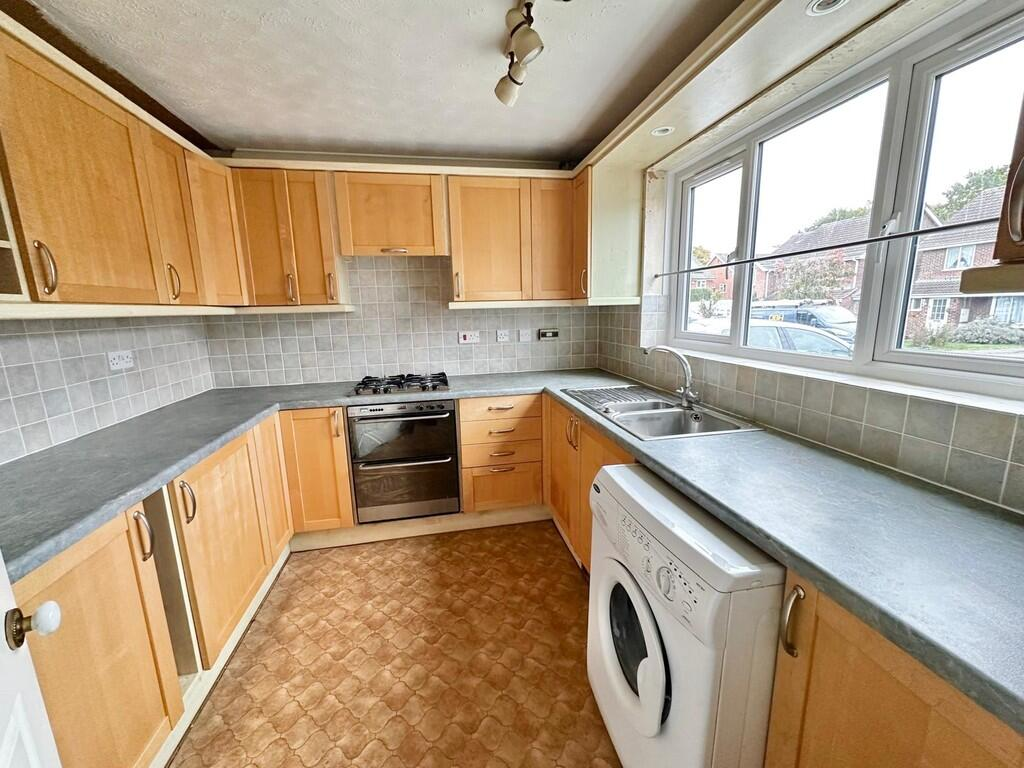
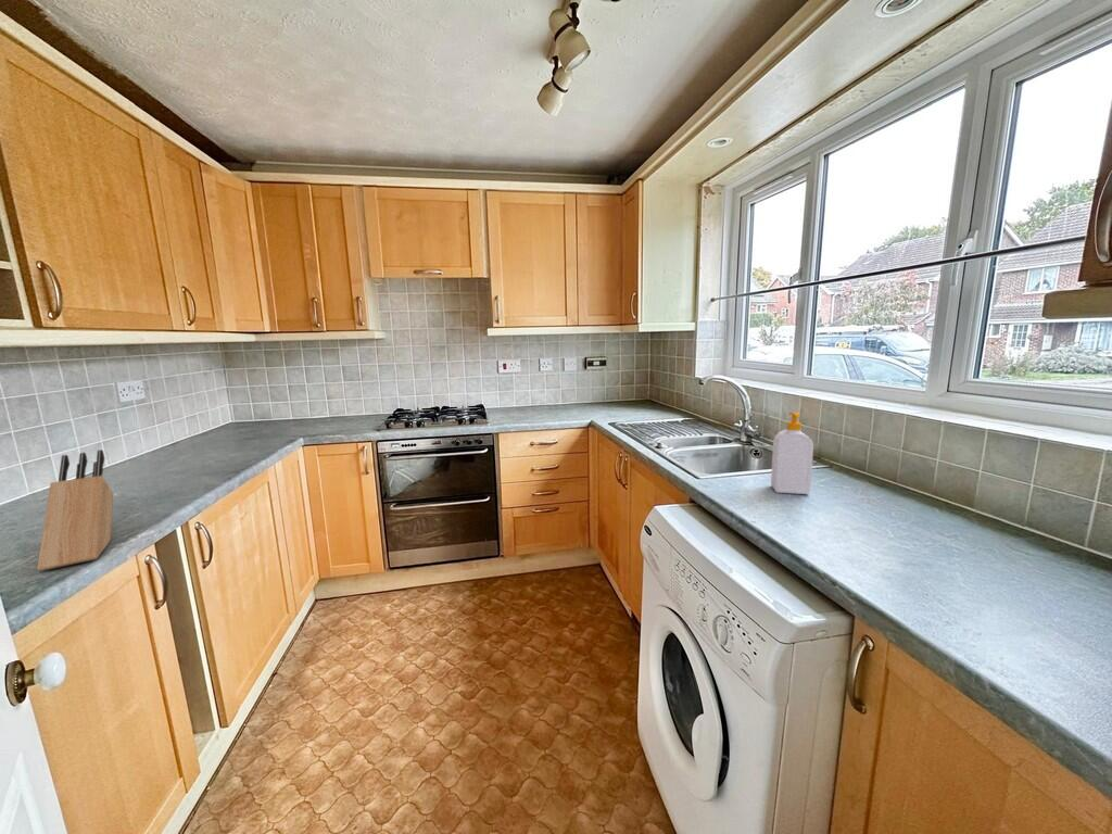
+ knife block (77, 503)
+ soap bottle (792, 452)
